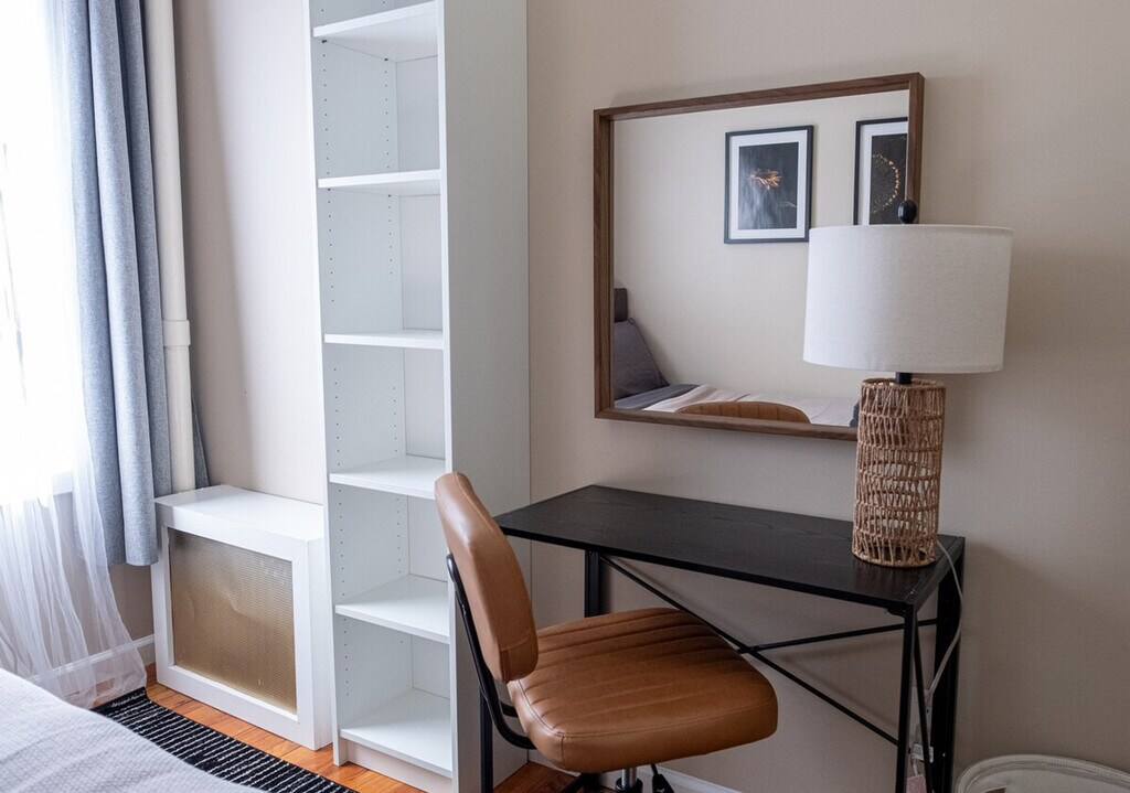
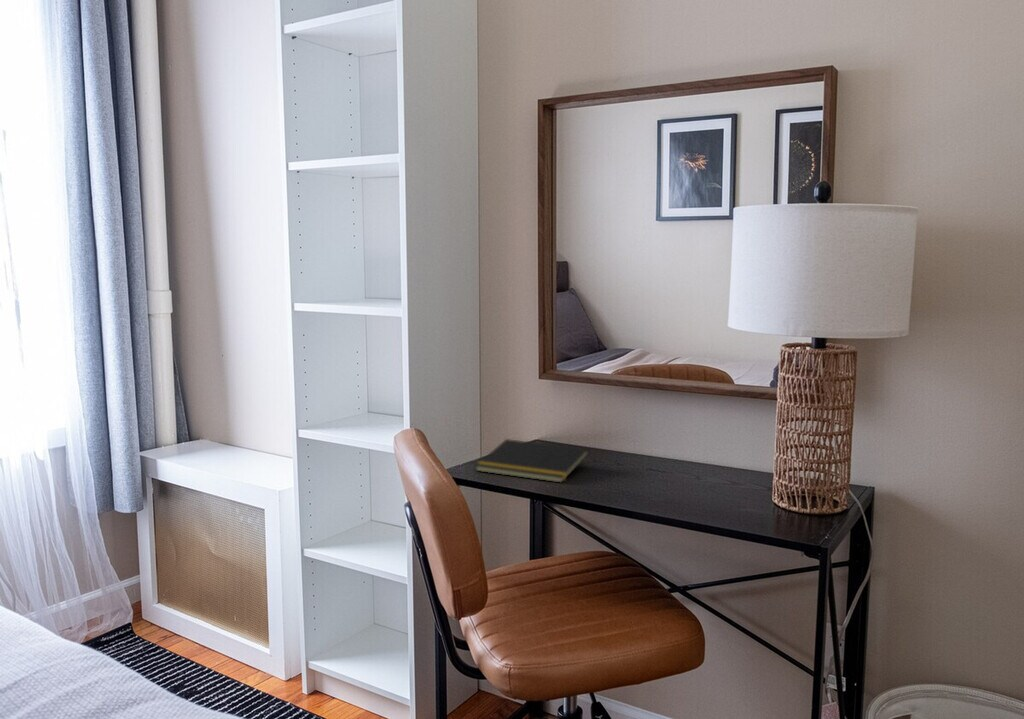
+ notepad (532, 459)
